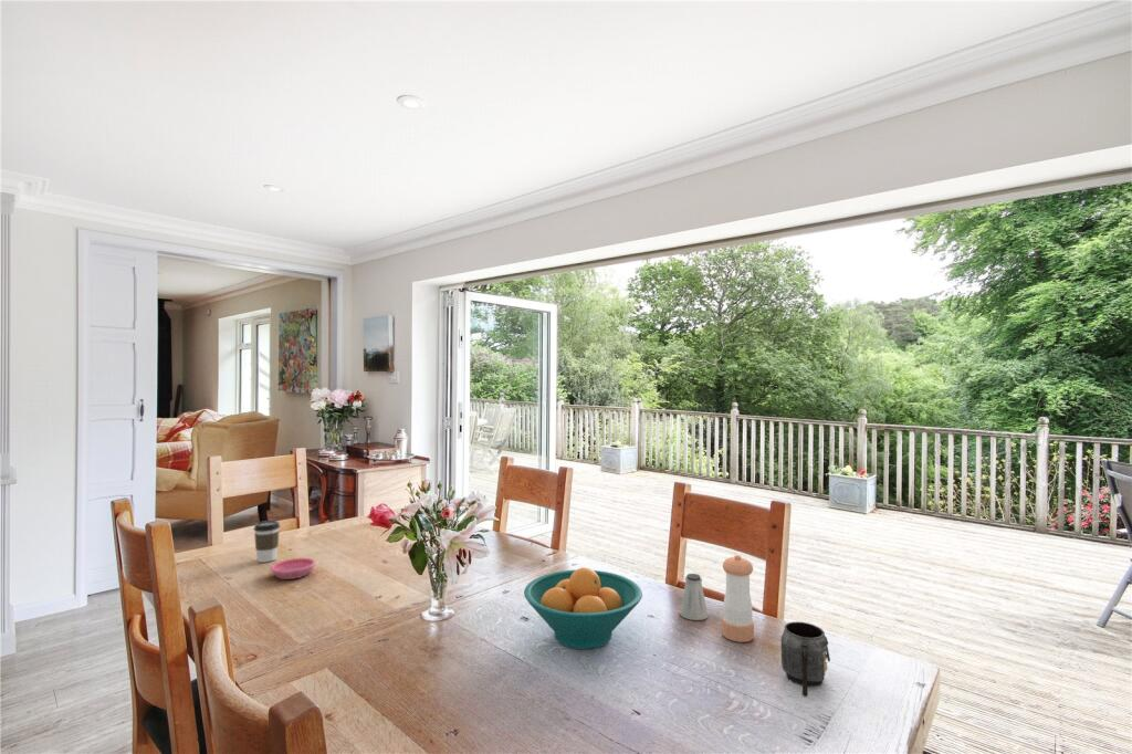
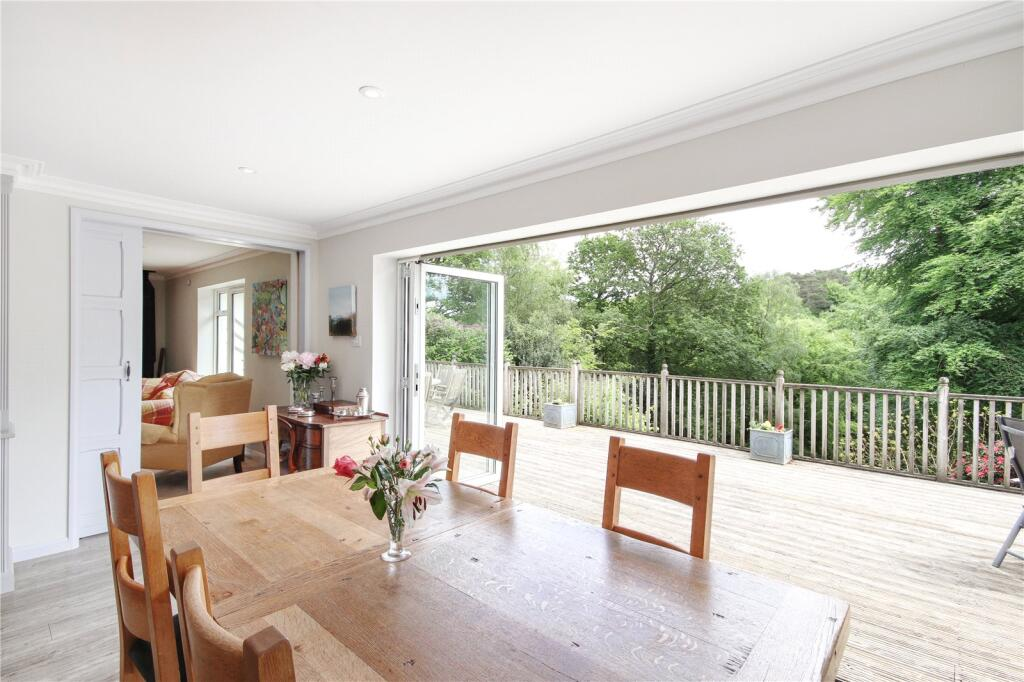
- saucer (293, 568)
- coffee cup (266, 541)
- mug (805, 658)
- pepper shaker (737, 595)
- saltshaker (693, 595)
- fruit bowl (583, 603)
